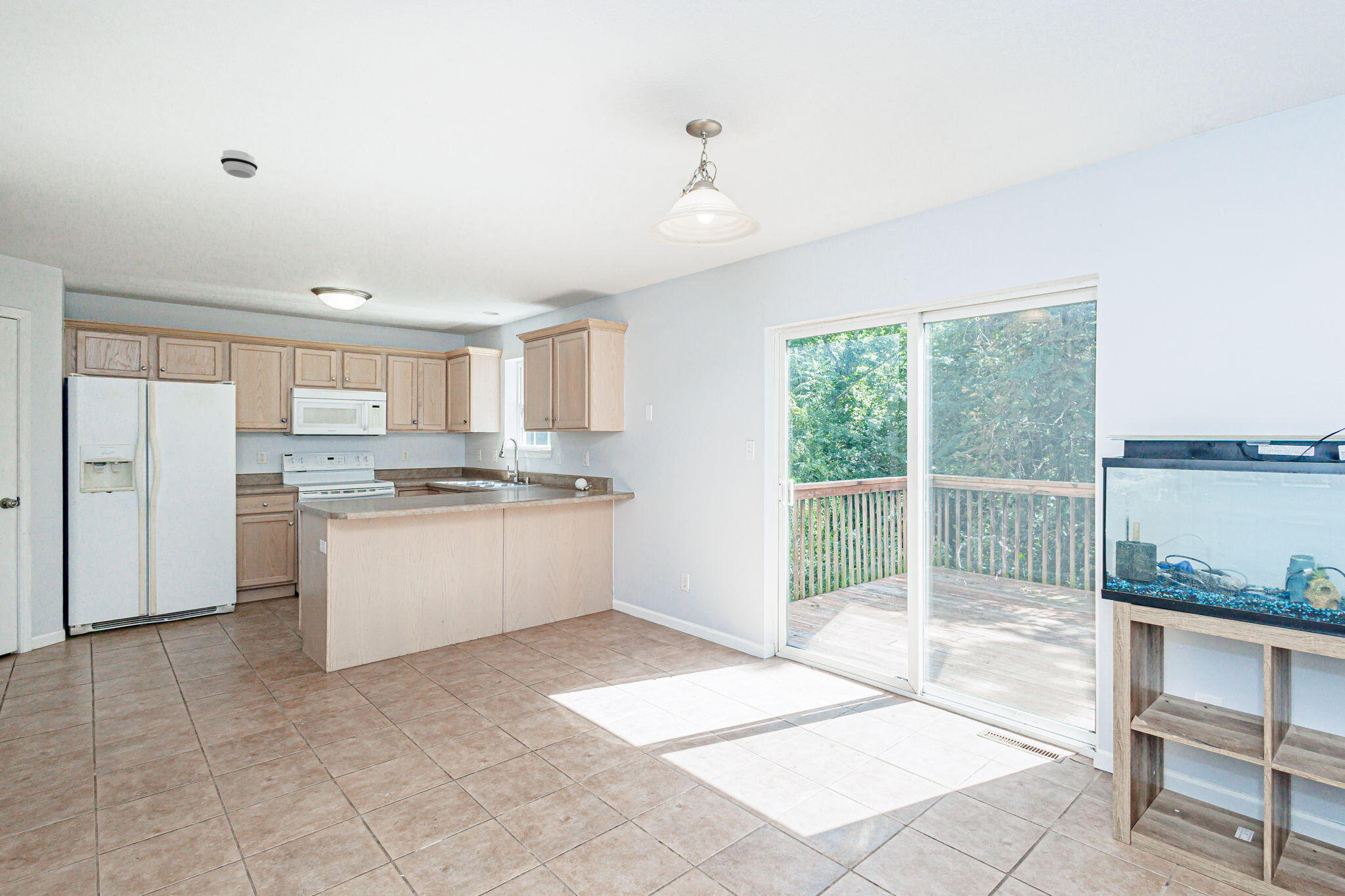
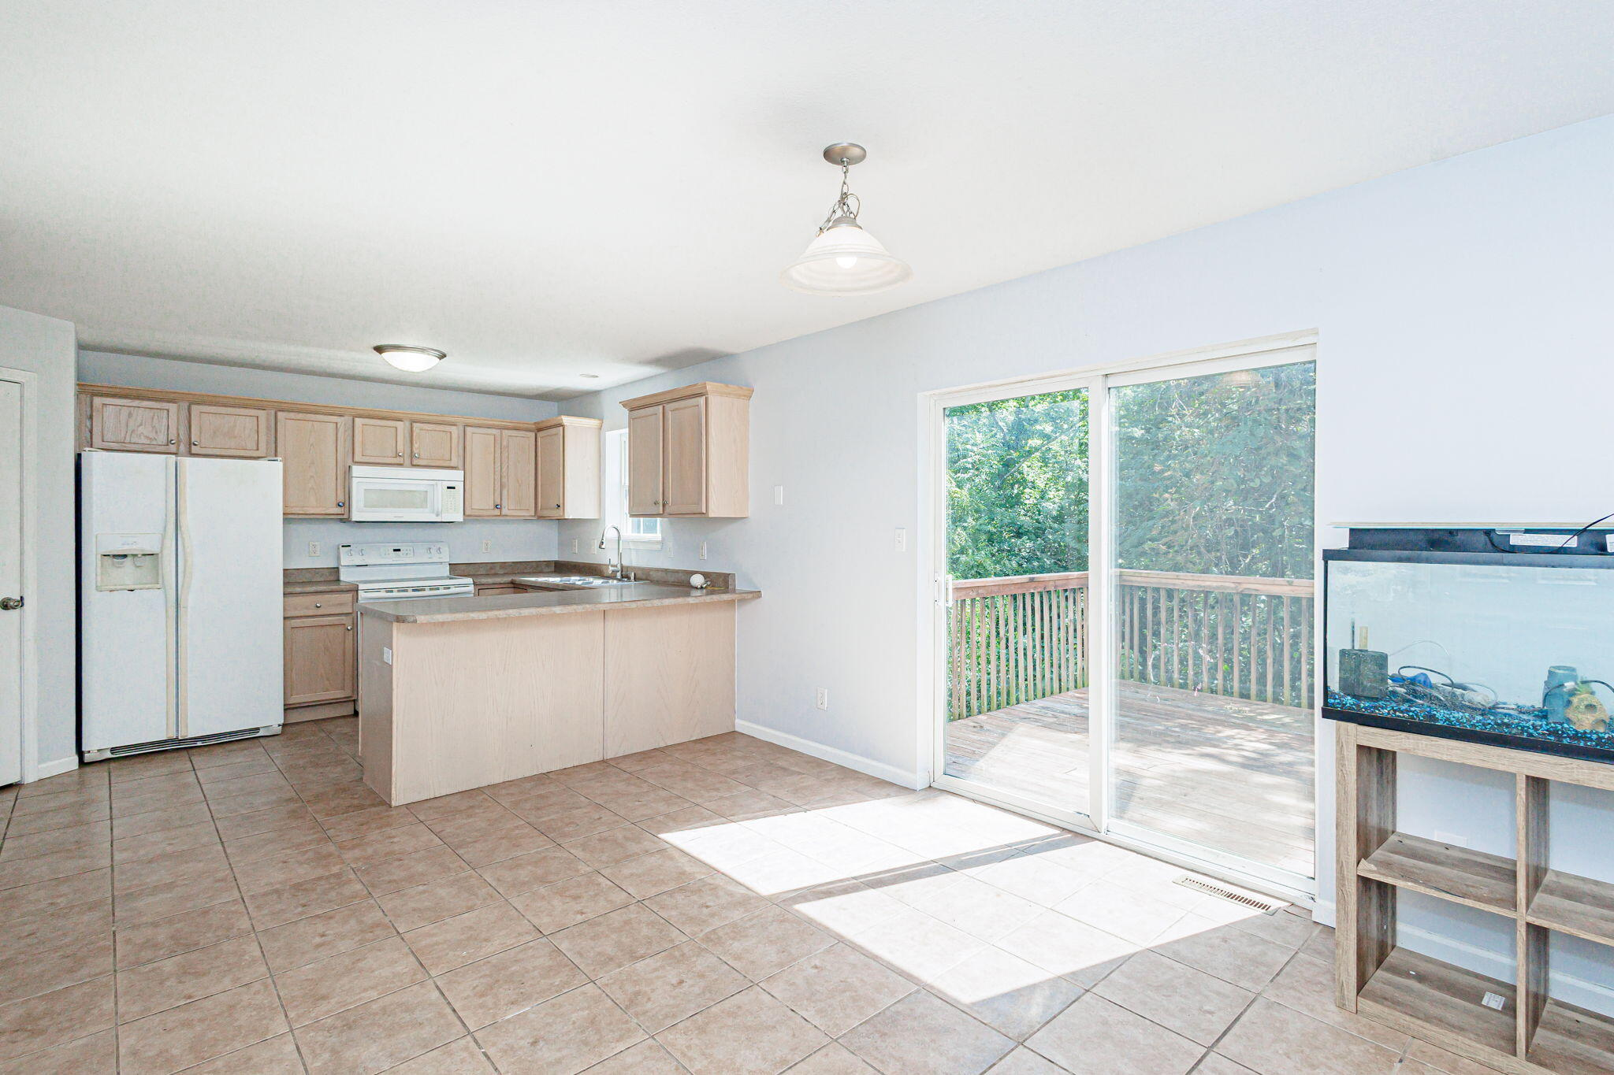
- smoke detector (239, 164)
